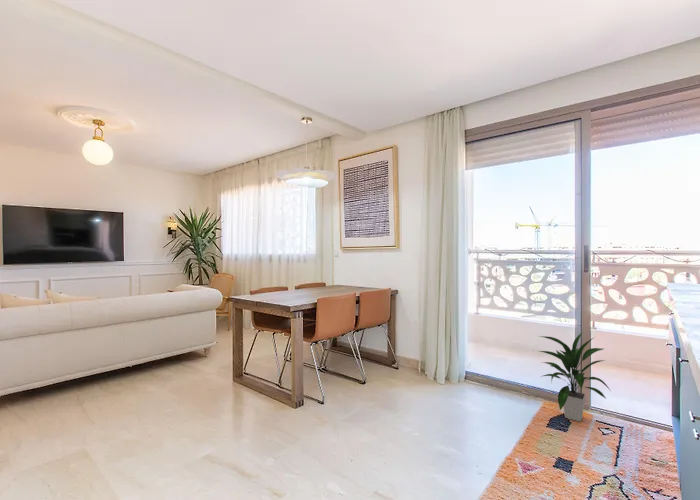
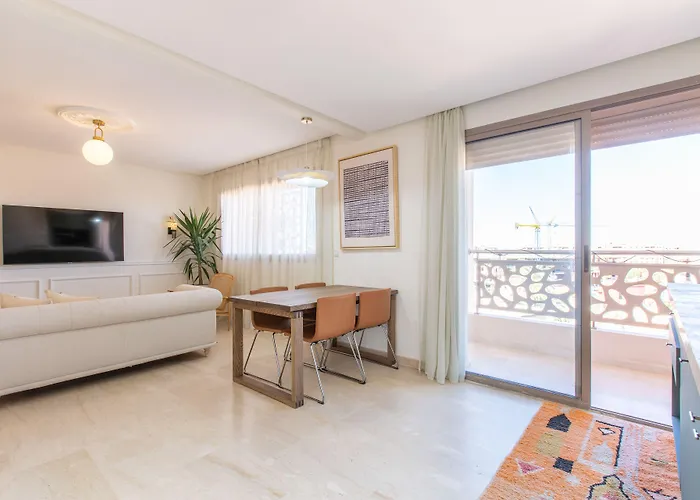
- indoor plant (570, 374)
